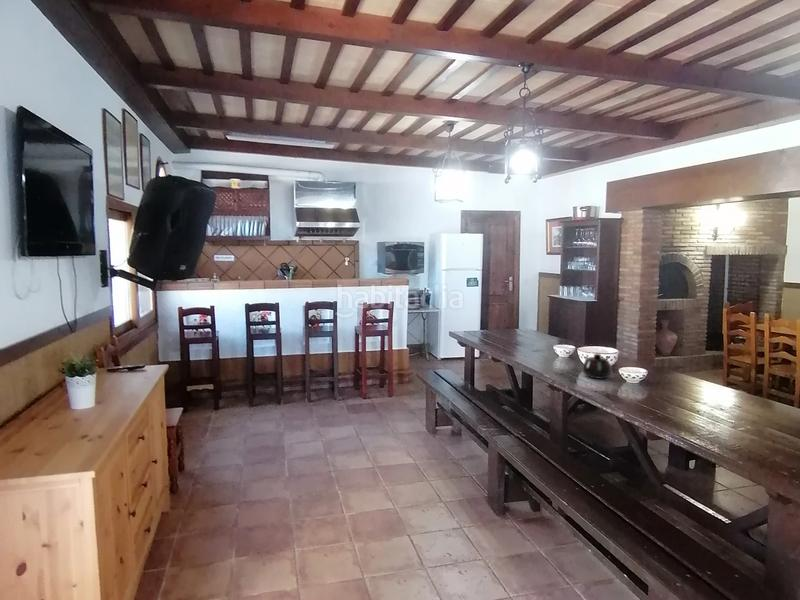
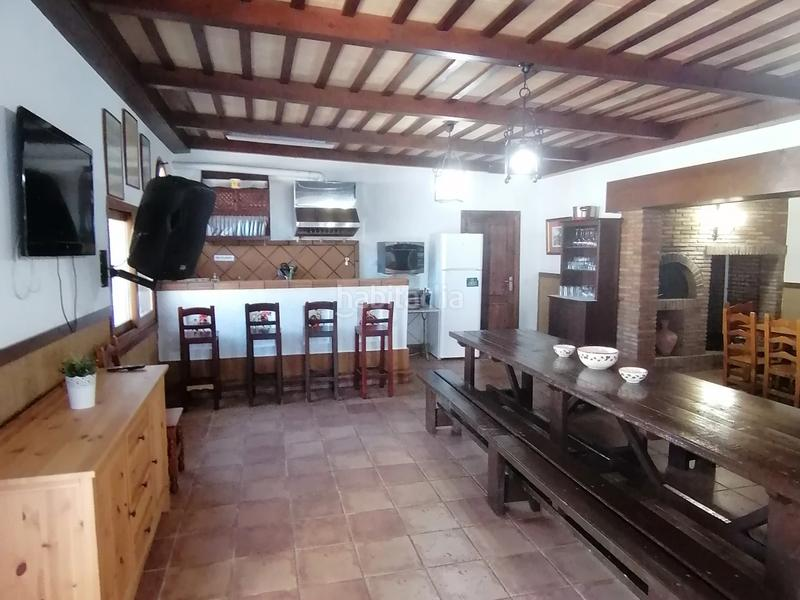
- teapot (597, 365)
